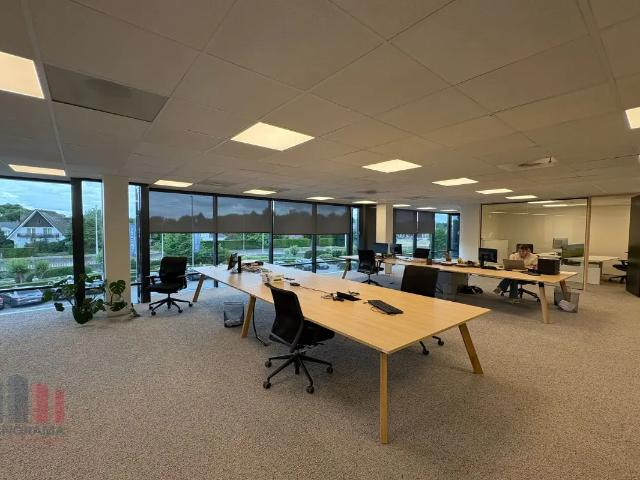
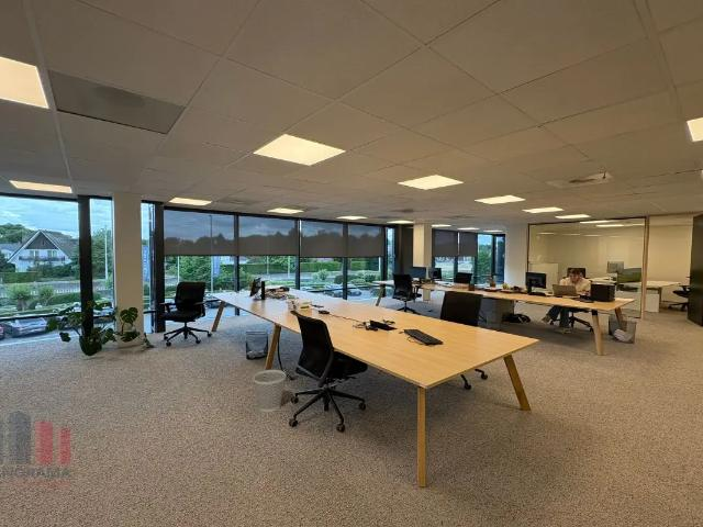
+ wastebasket (269, 391)
